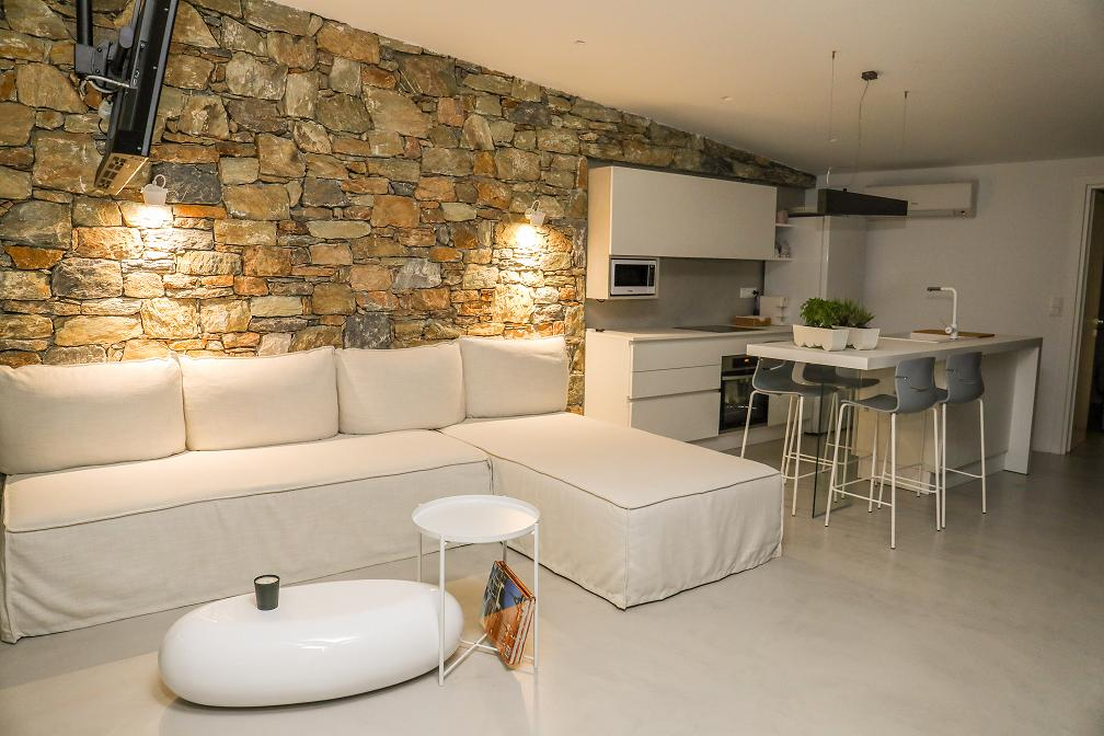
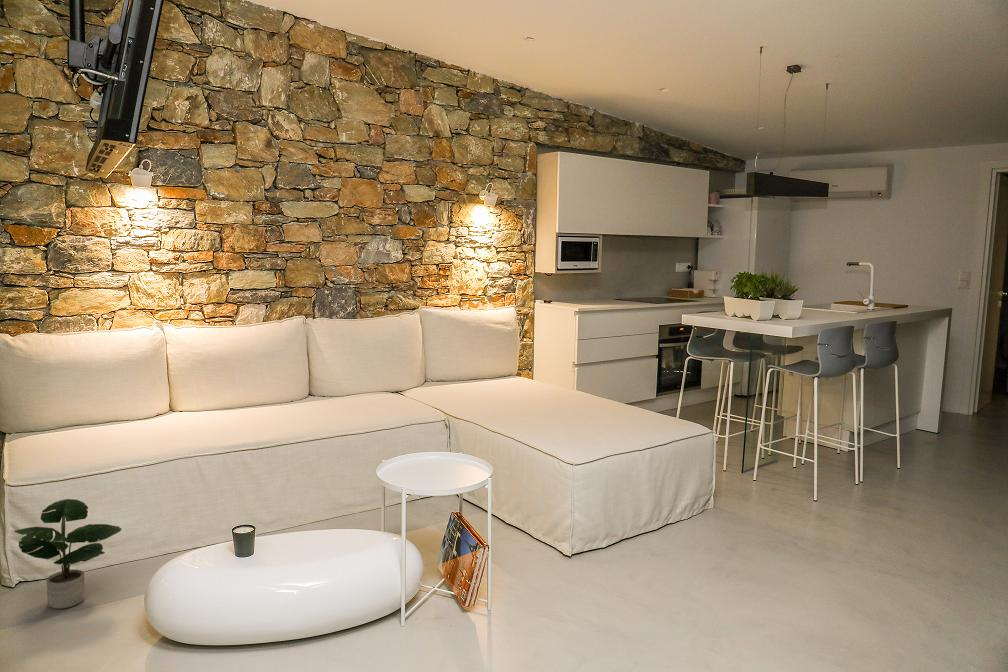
+ potted plant (70, 555)
